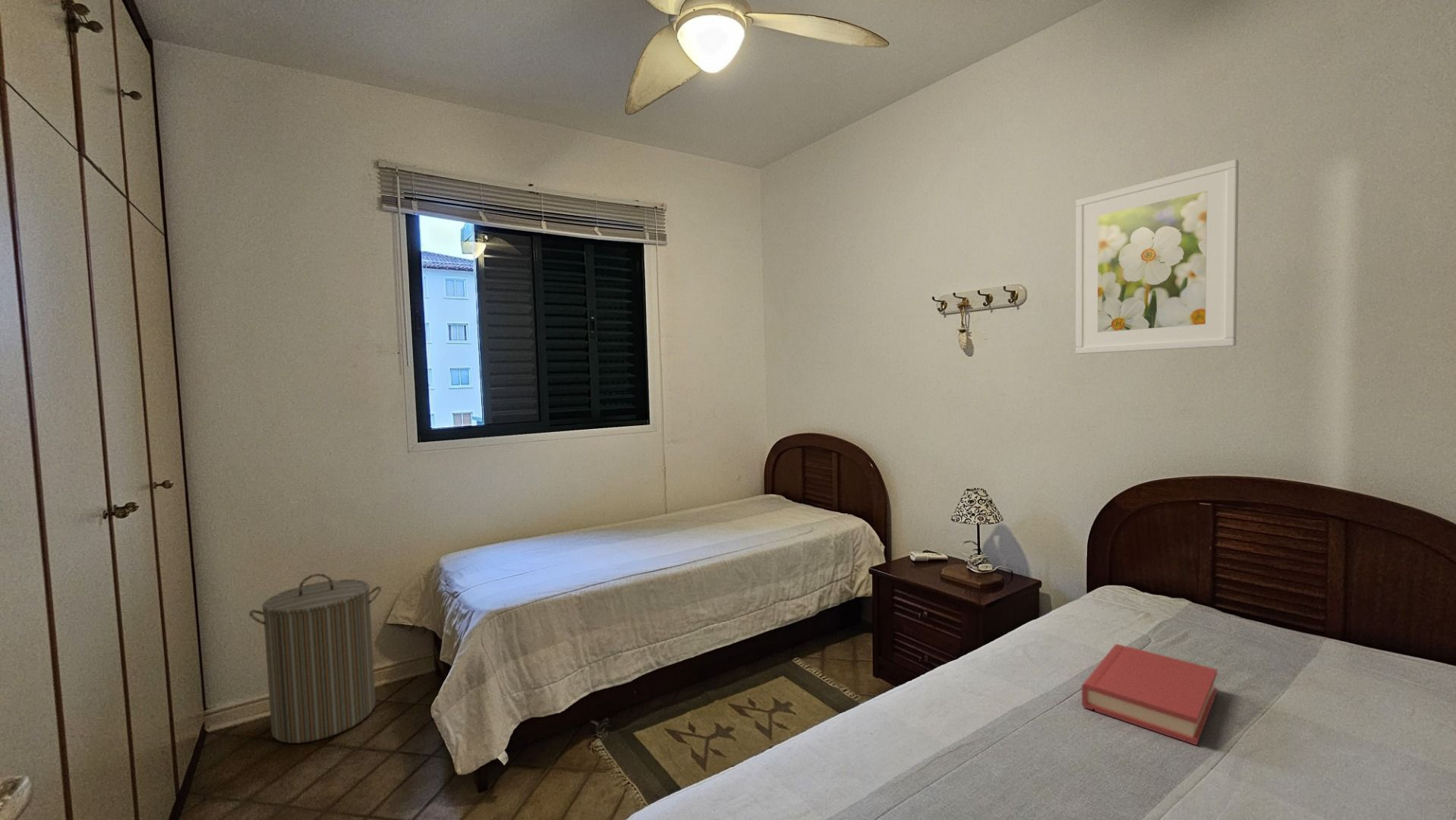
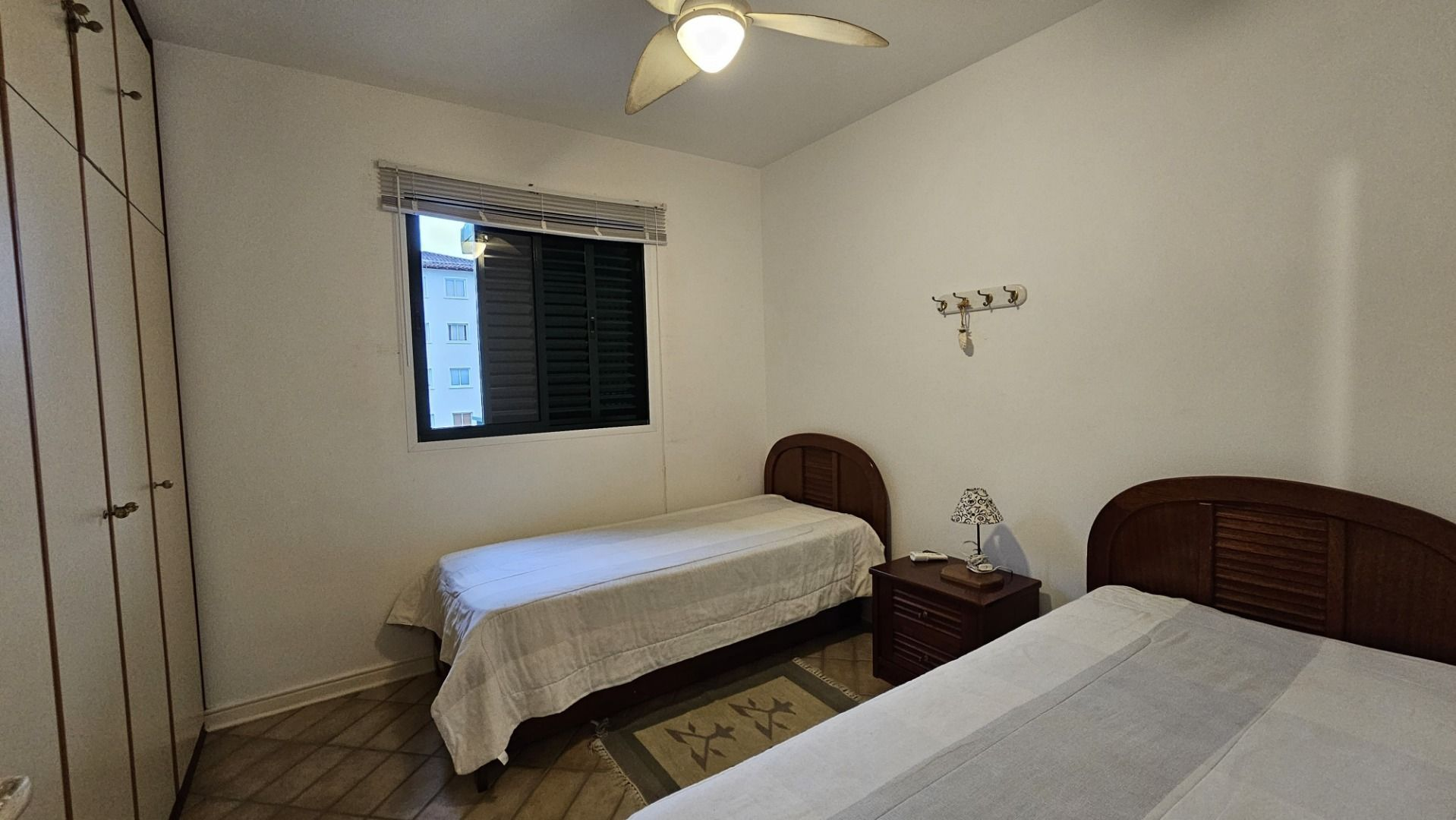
- laundry hamper (321, 646)
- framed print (1149, 266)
- hardback book (1150, 687)
